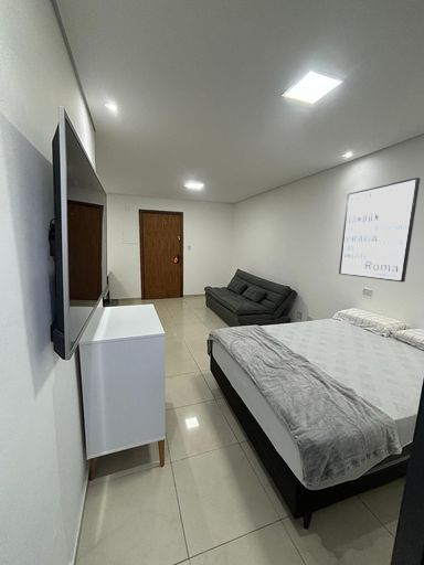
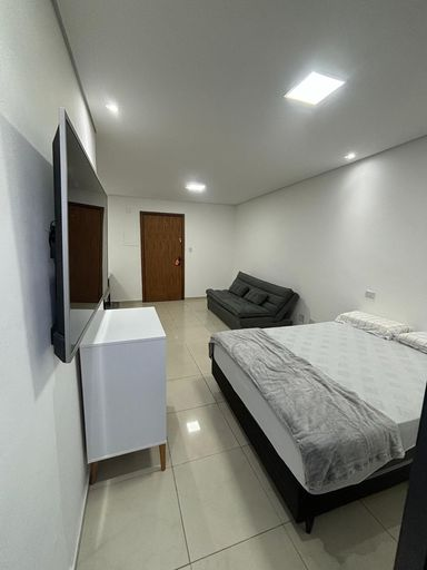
- wall art (372, 233)
